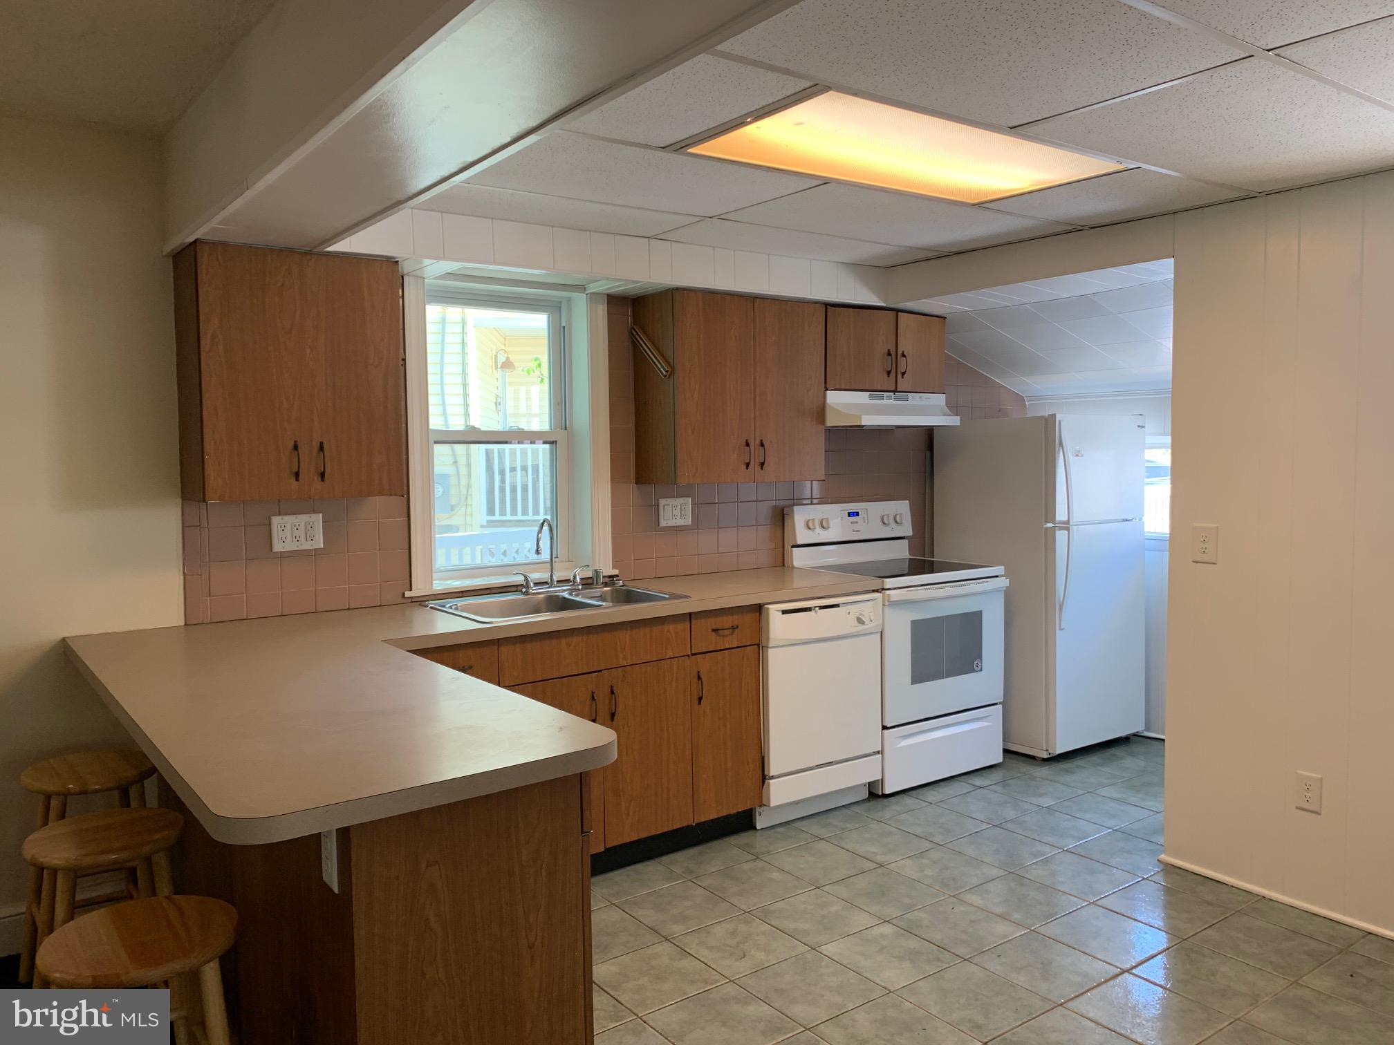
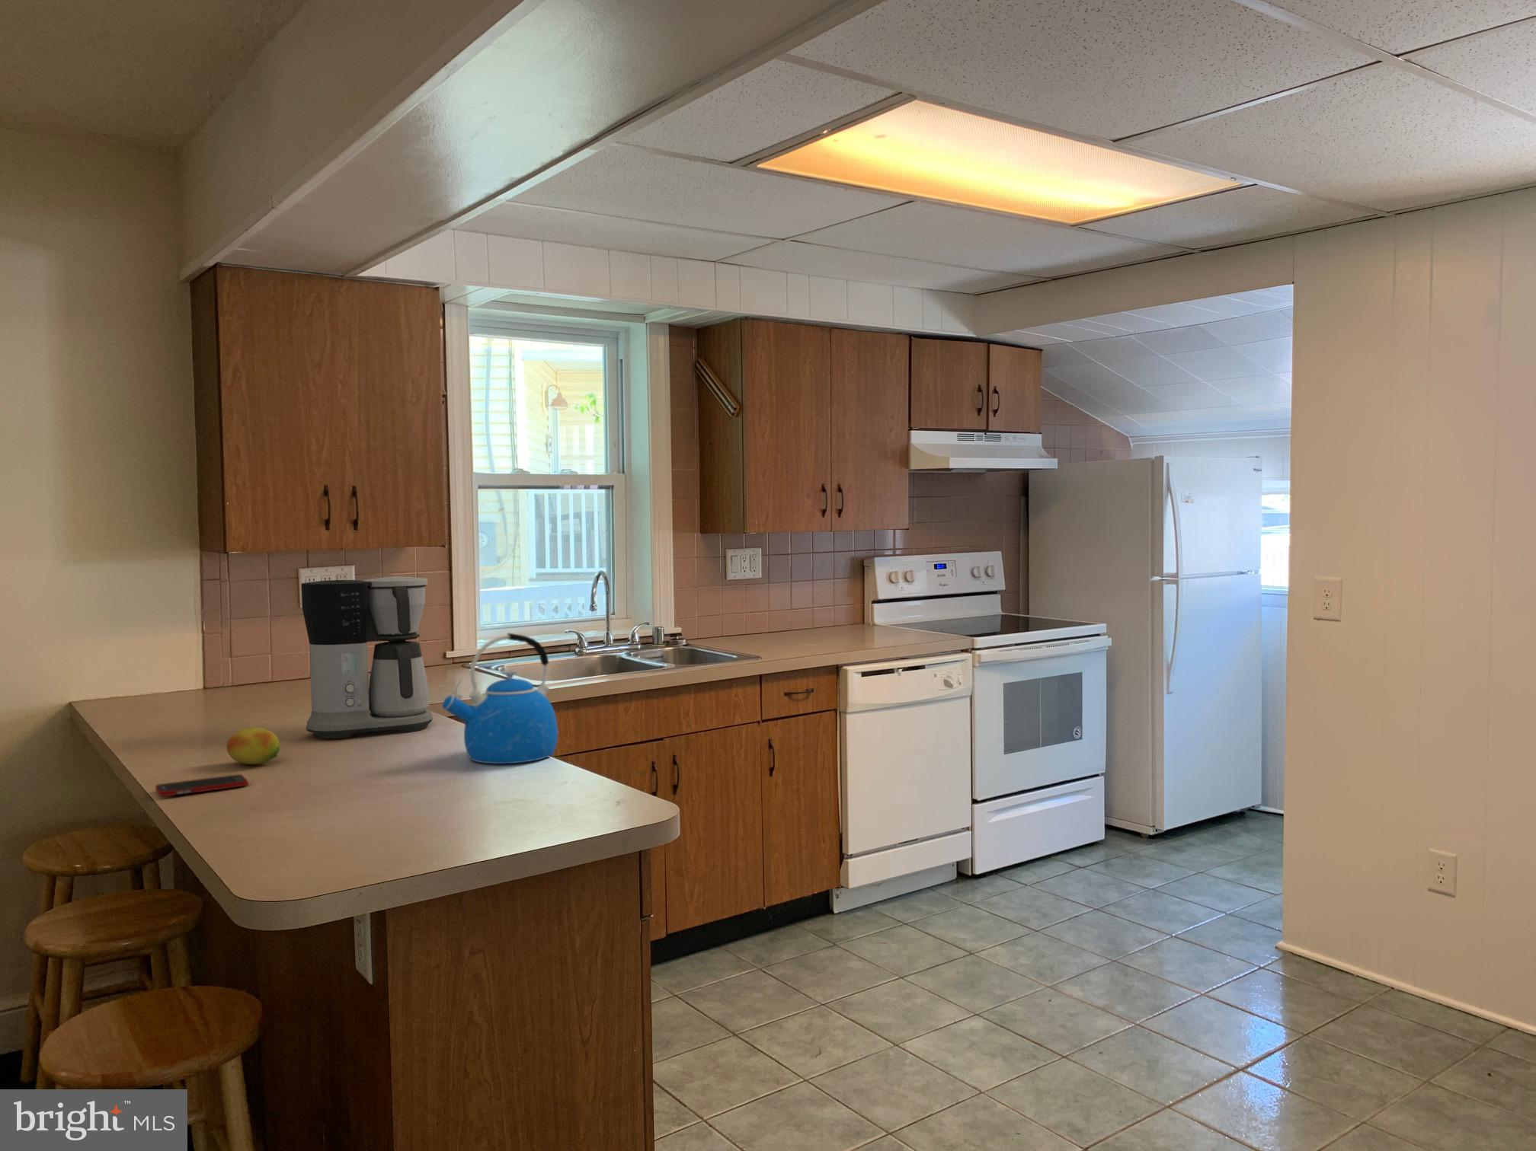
+ coffee maker (368, 654)
+ kettle (500, 695)
+ cell phone (202, 785)
+ fruit (253, 745)
